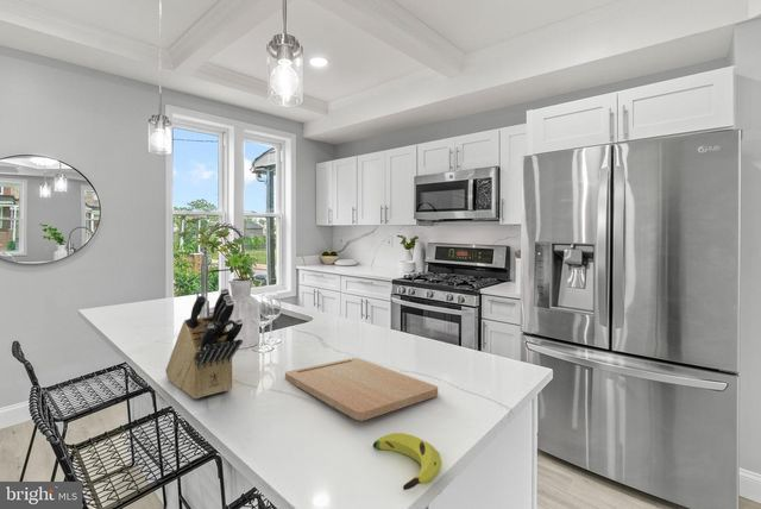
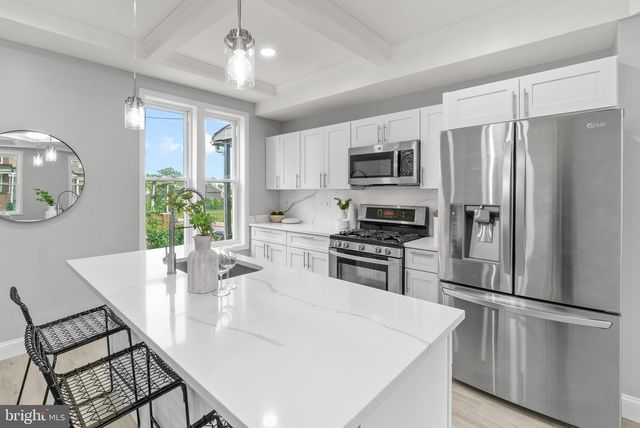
- cutting board (357, 382)
- banana (401, 452)
- knife block (202, 337)
